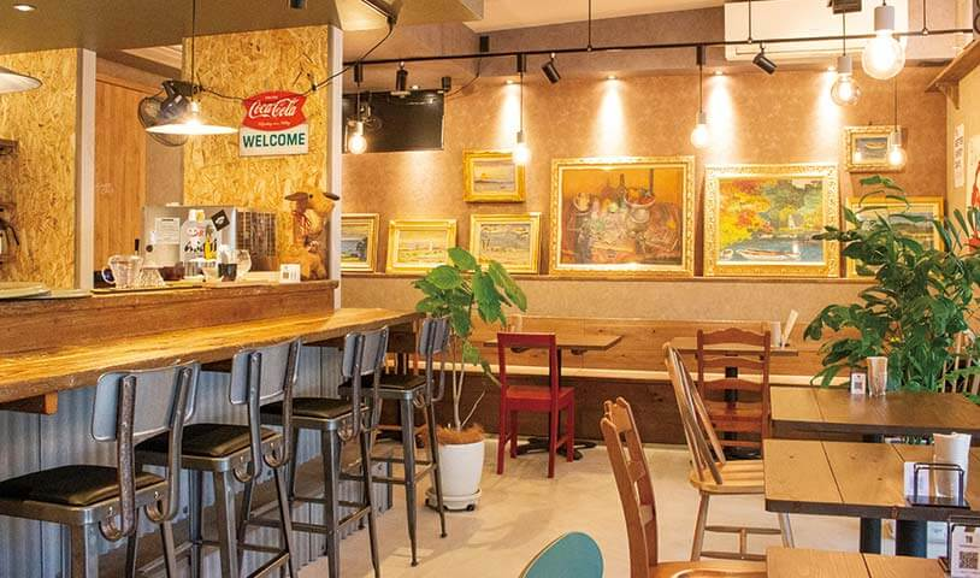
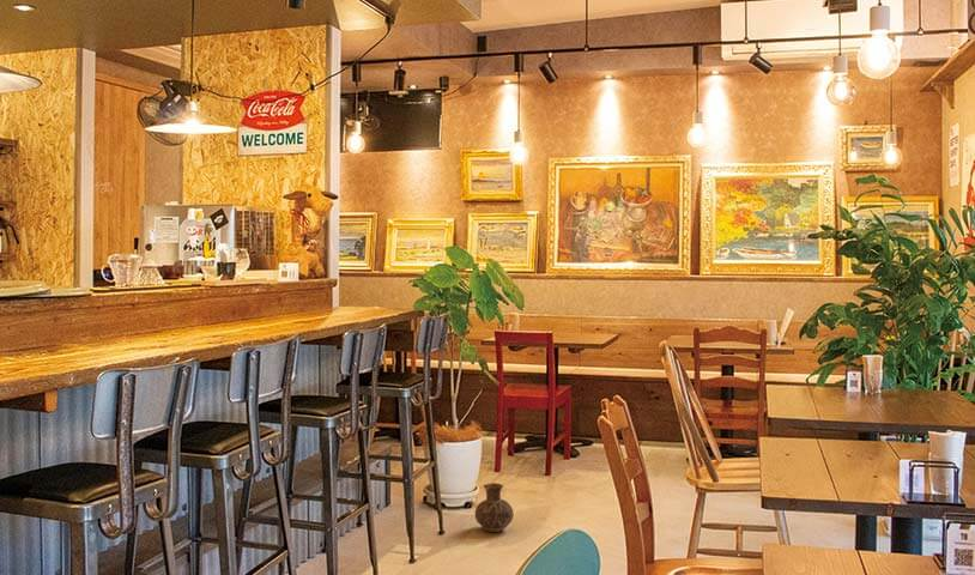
+ ceramic jug (493, 507)
